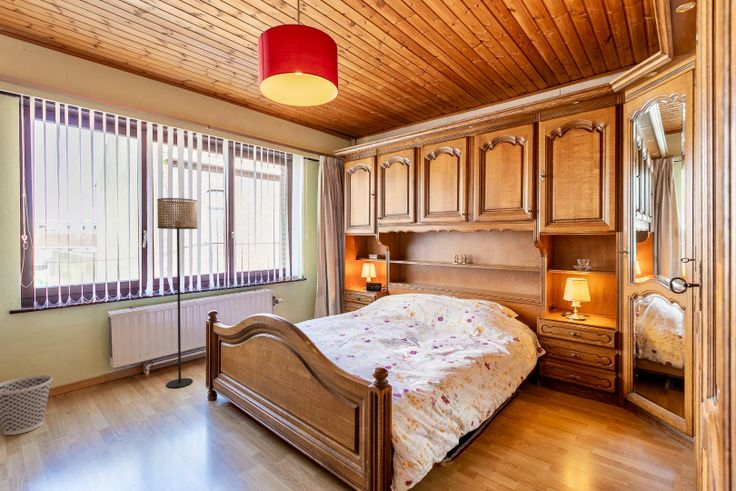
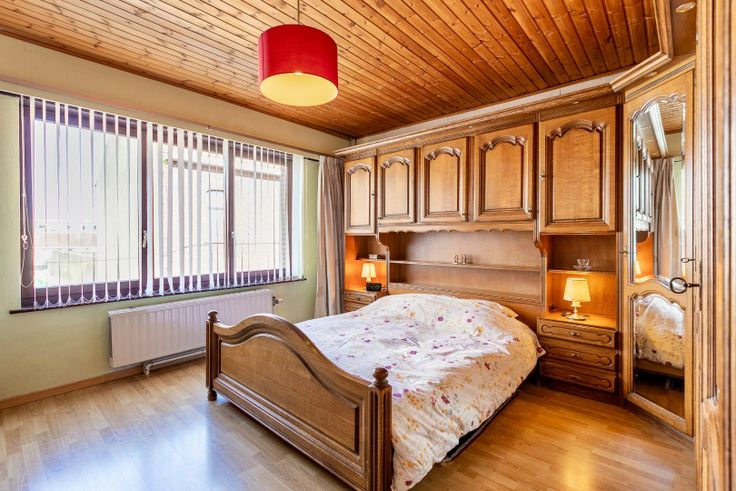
- floor lamp (178, 291)
- wastebasket (23, 405)
